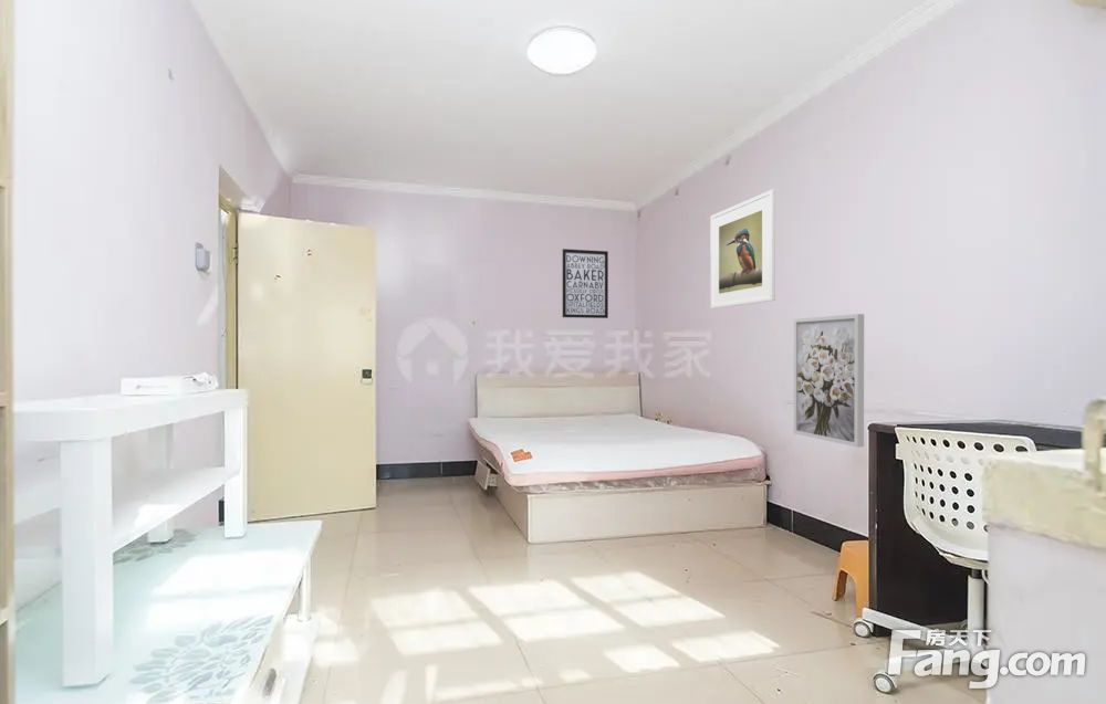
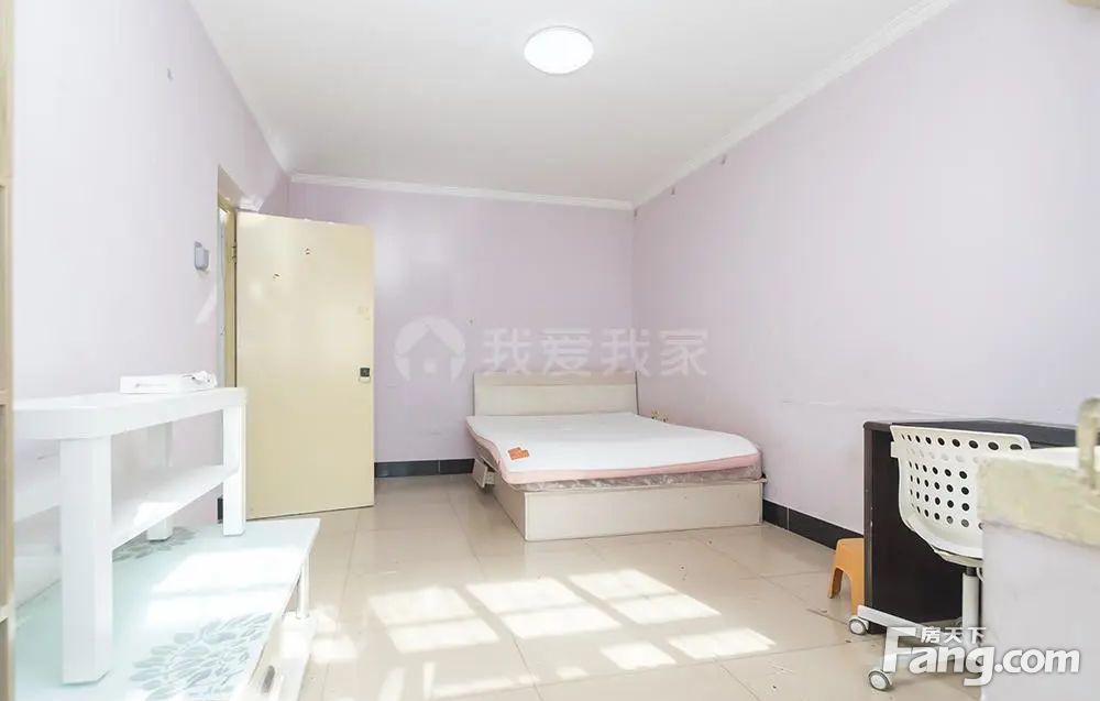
- wall art (585, 284)
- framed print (740, 254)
- wall art (826, 378)
